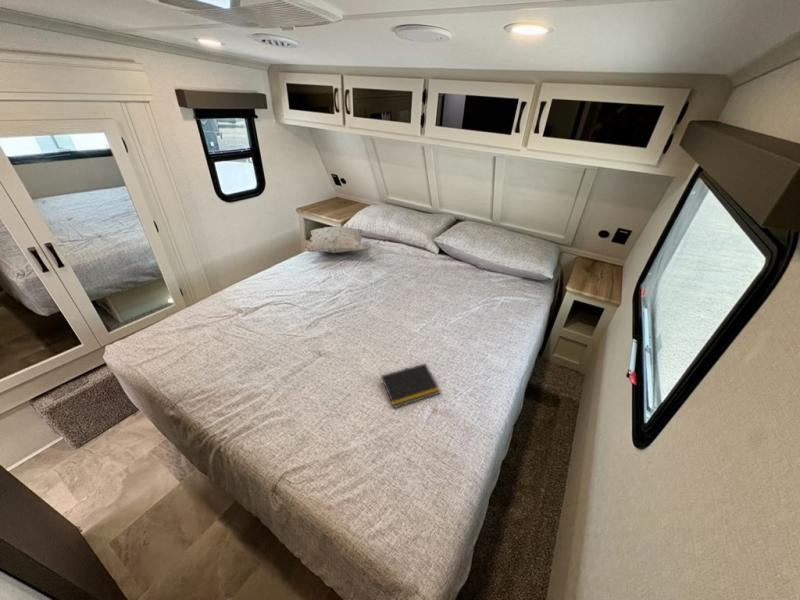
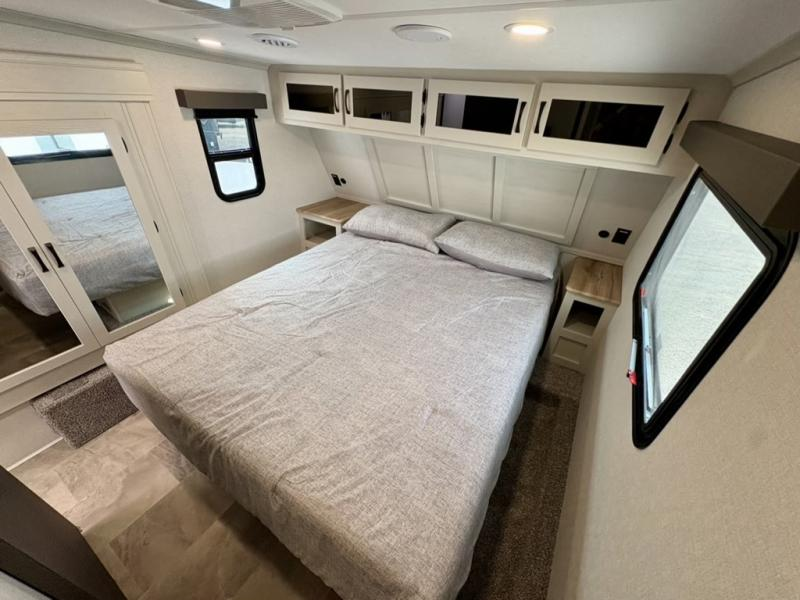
- notepad (410, 384)
- decorative pillow (336, 239)
